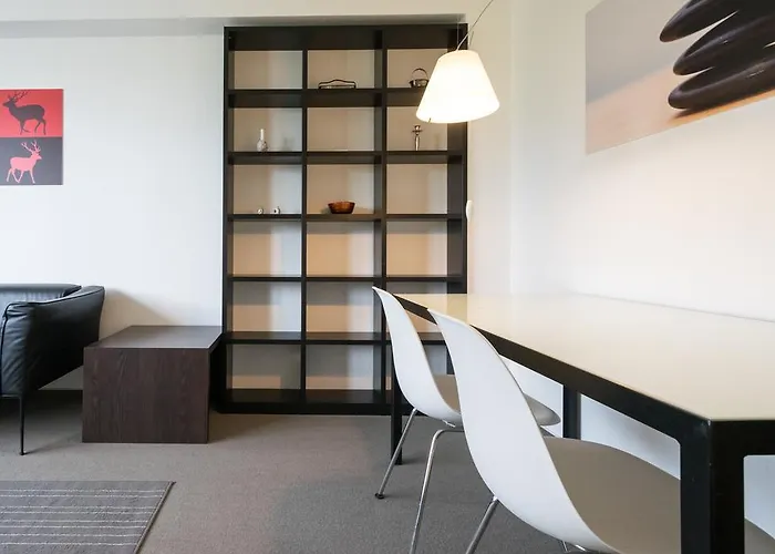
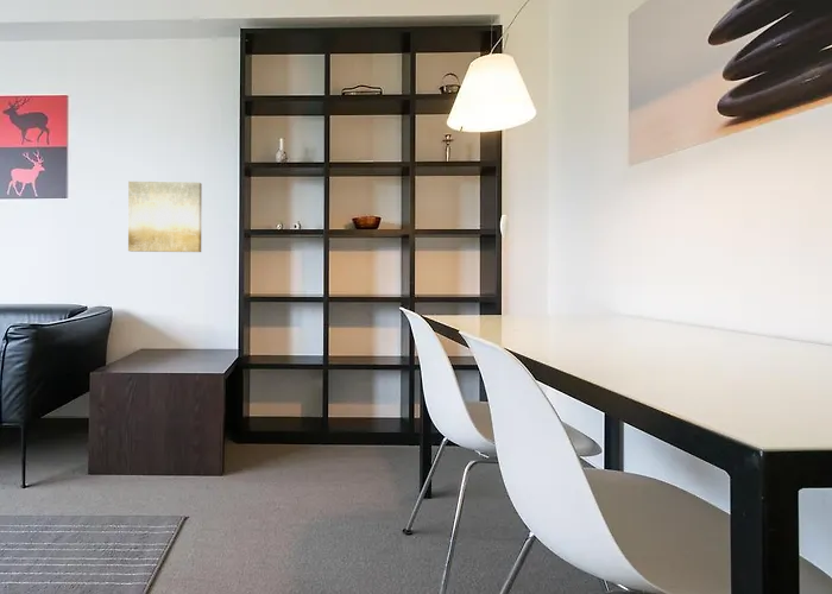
+ wall art (165, 216)
